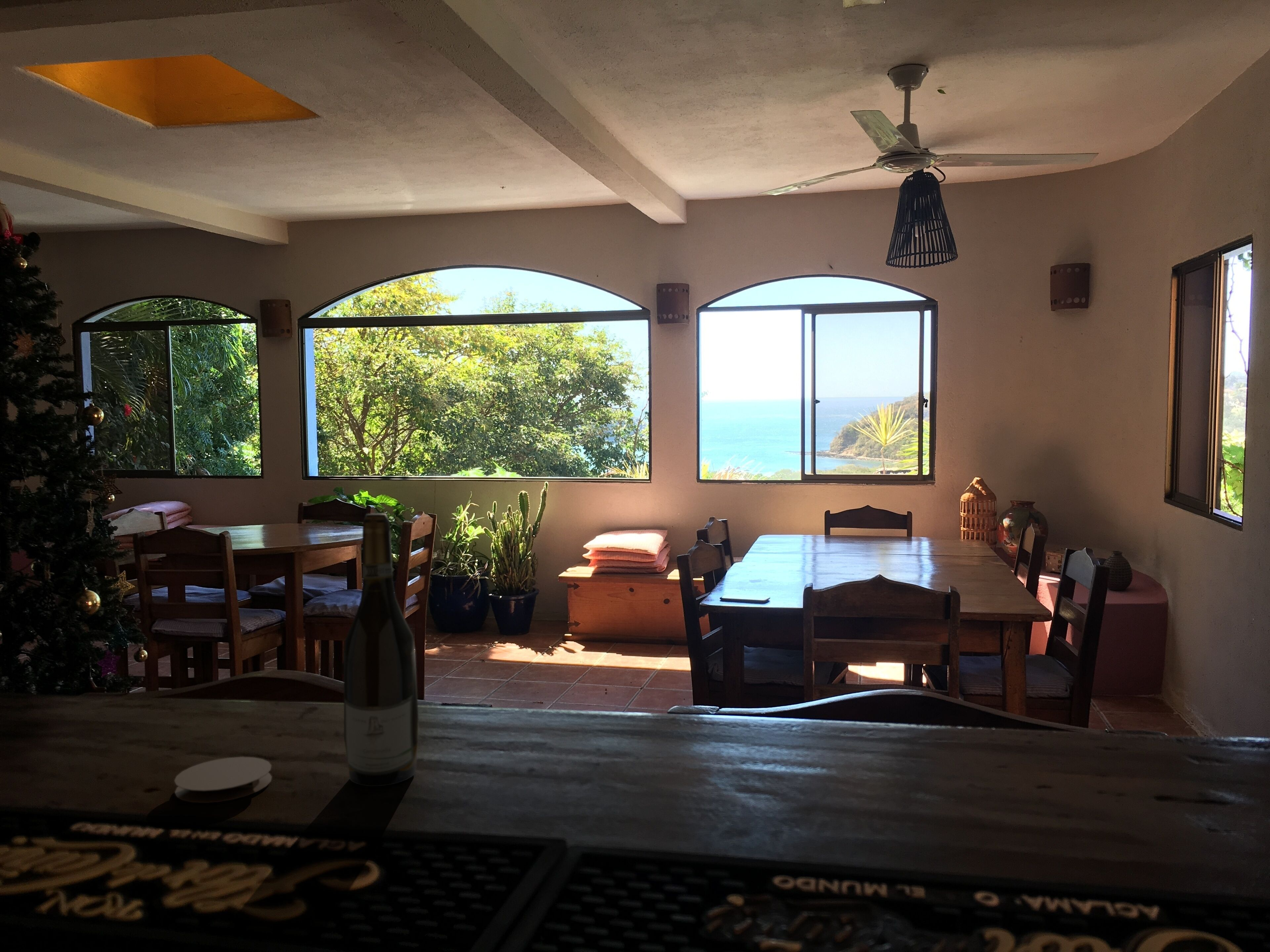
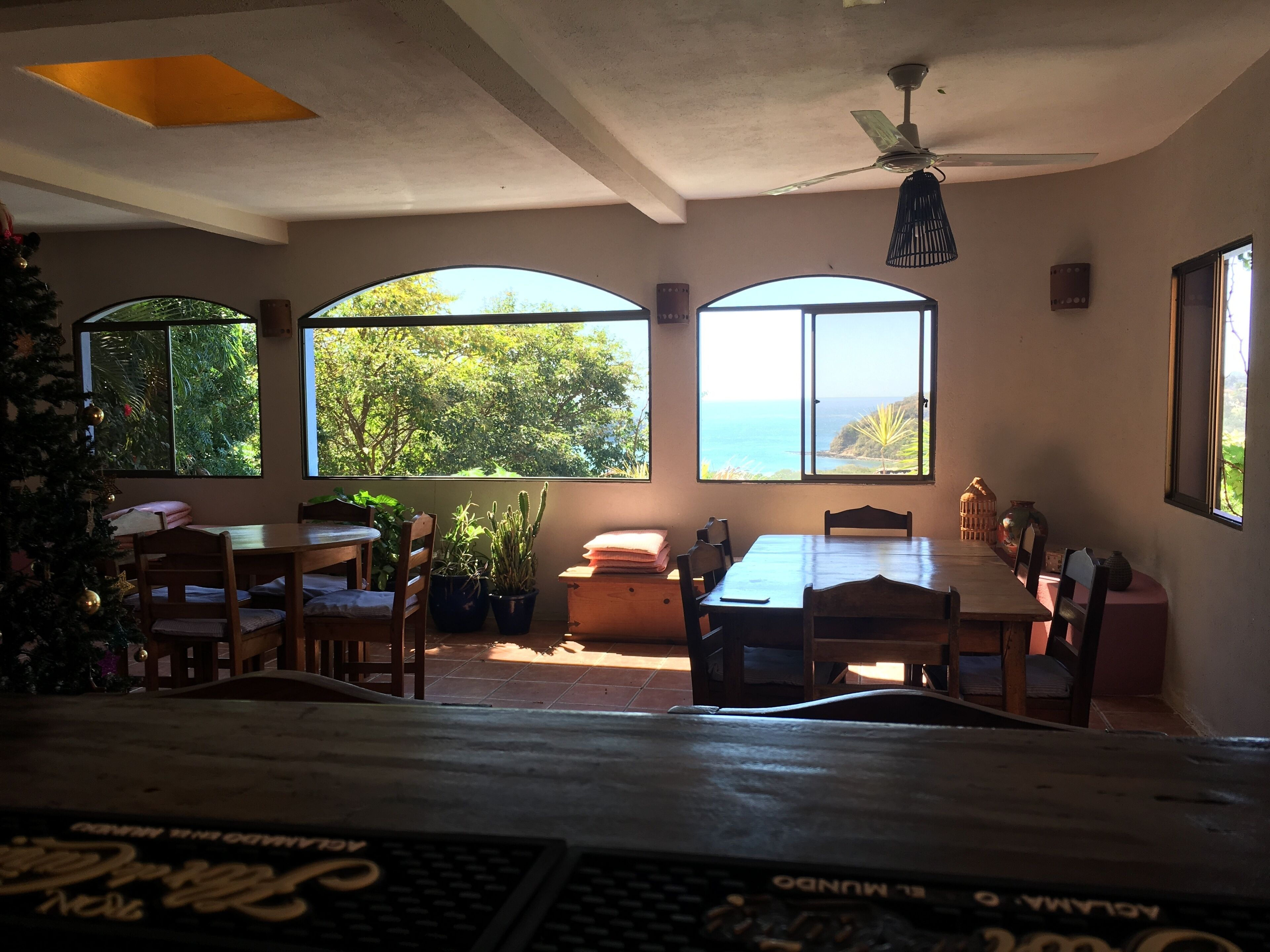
- wine bottle (379, 645)
- coaster (224, 778)
